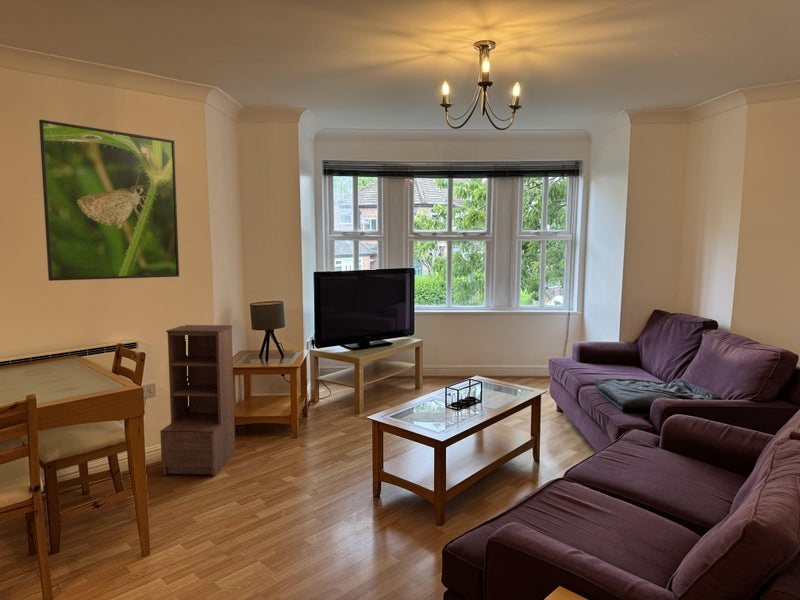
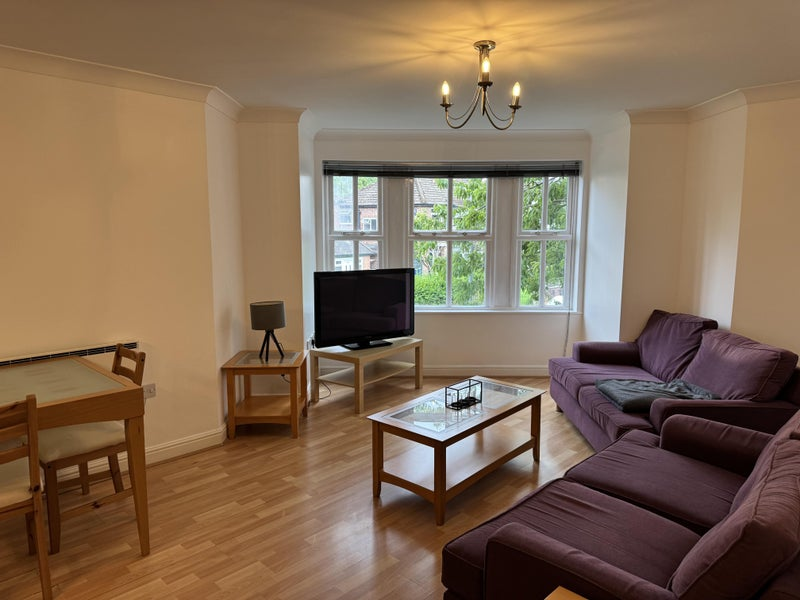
- bookshelf (198, 397)
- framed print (115, 205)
